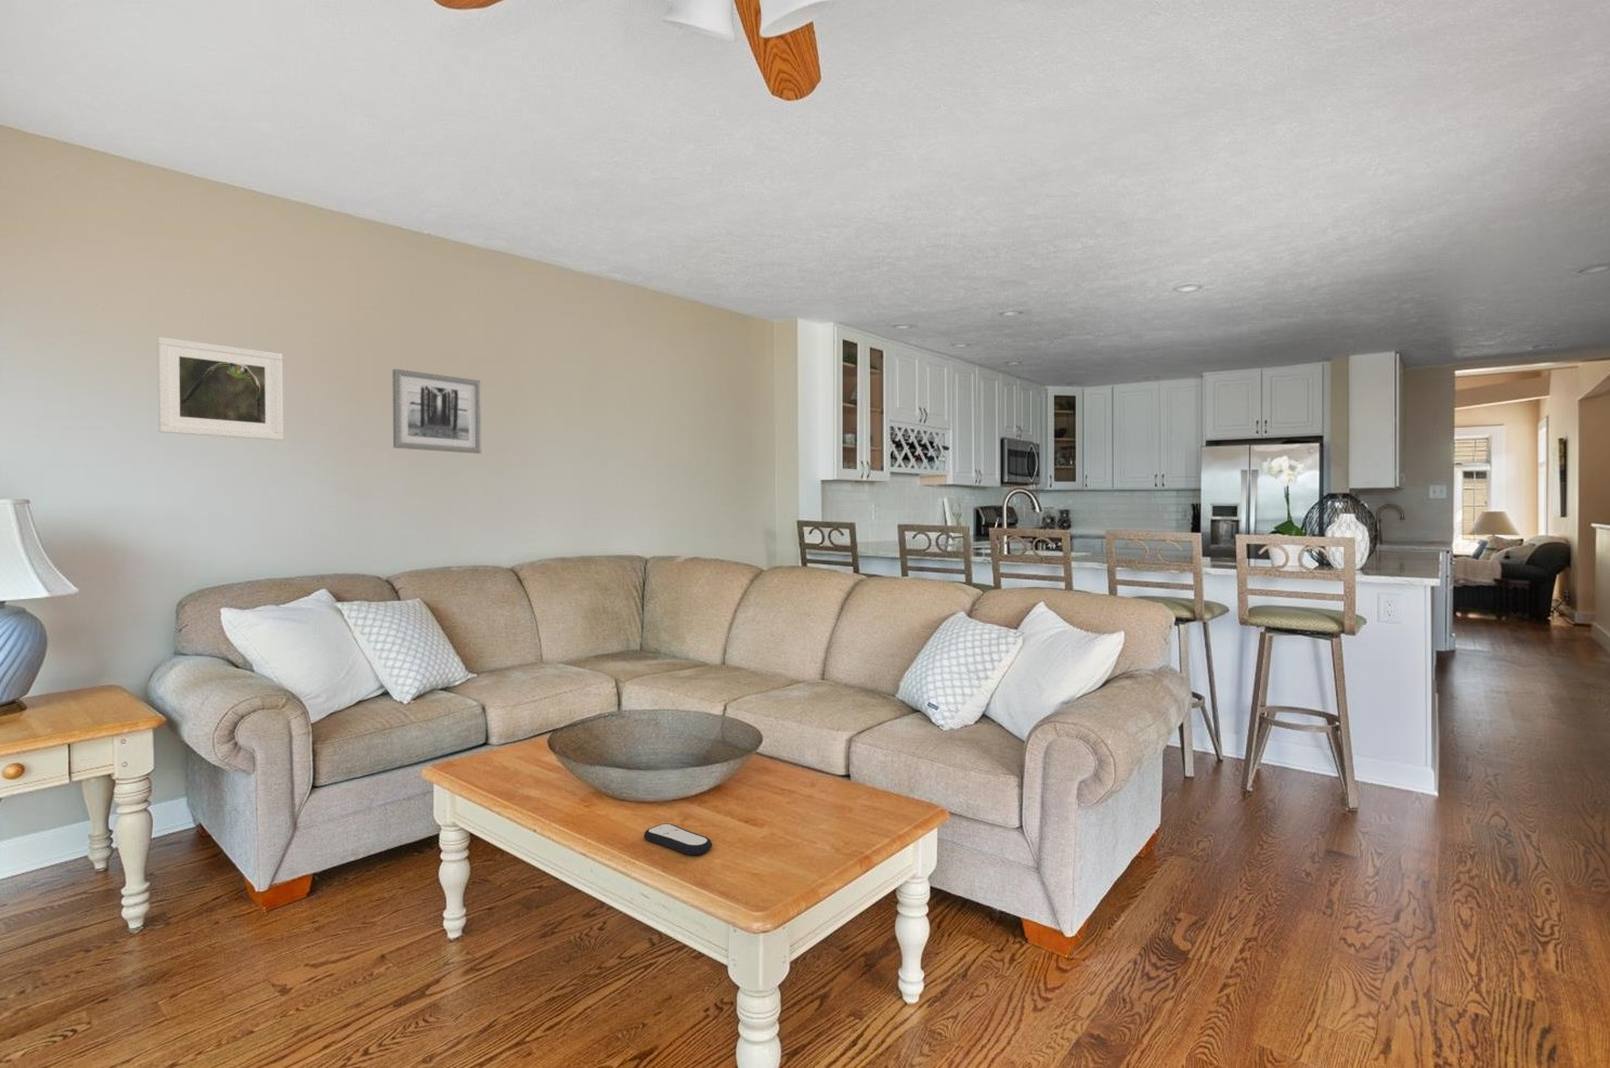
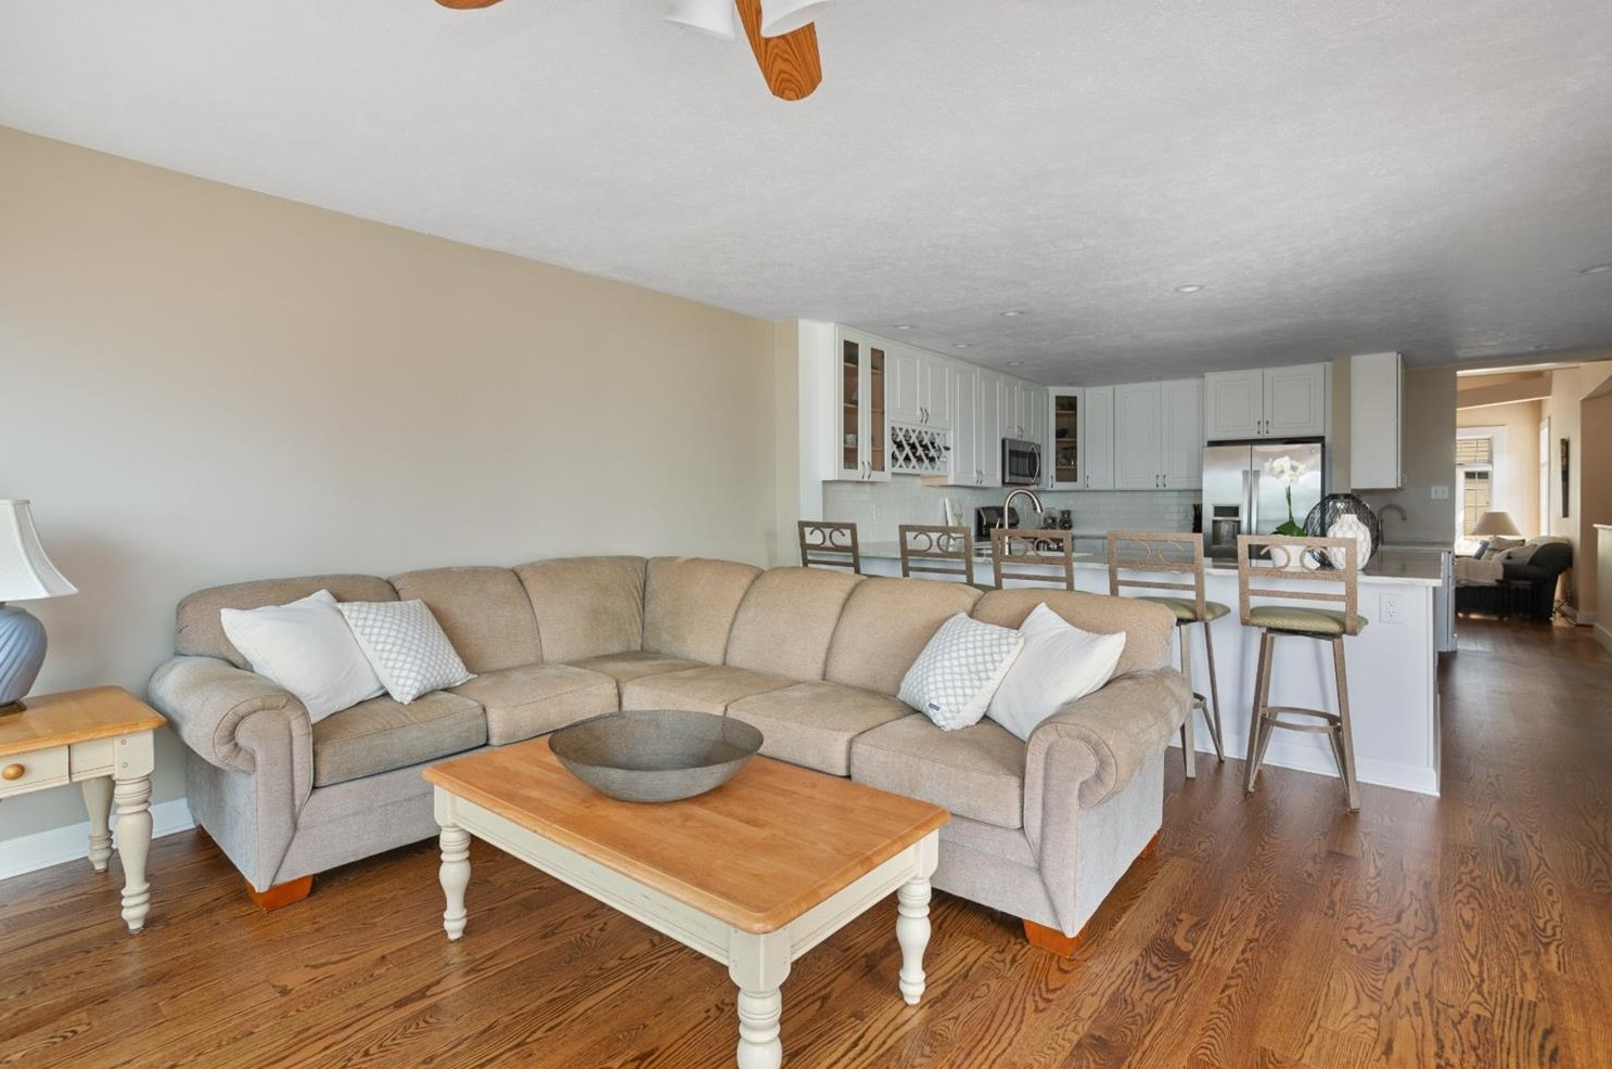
- wall art (439, 412)
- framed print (223, 391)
- remote control (678, 838)
